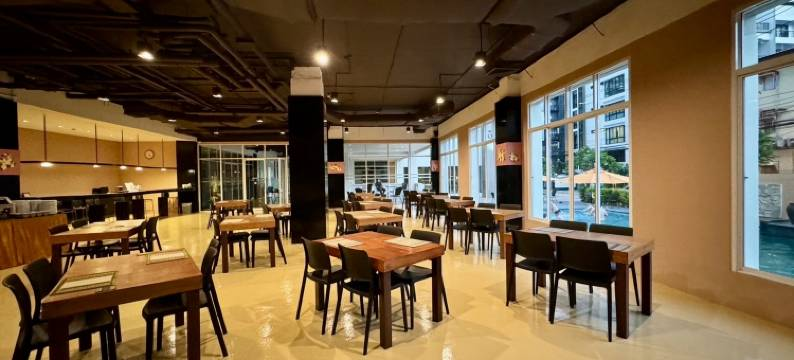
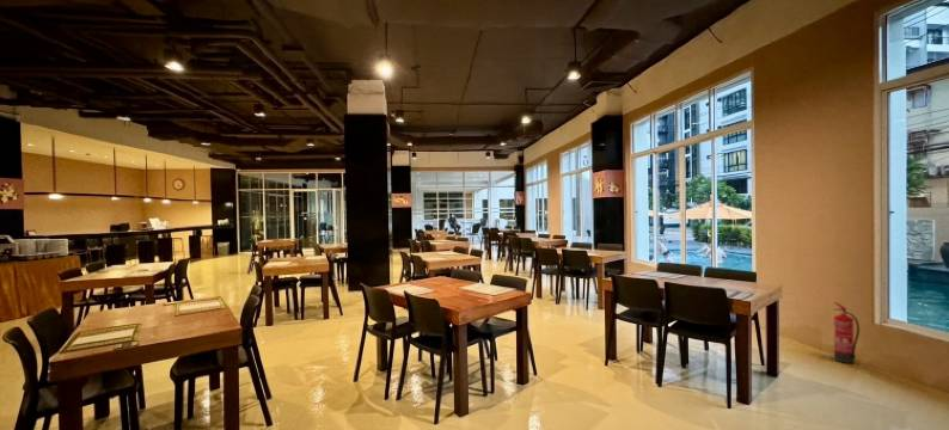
+ fire extinguisher (846, 332)
